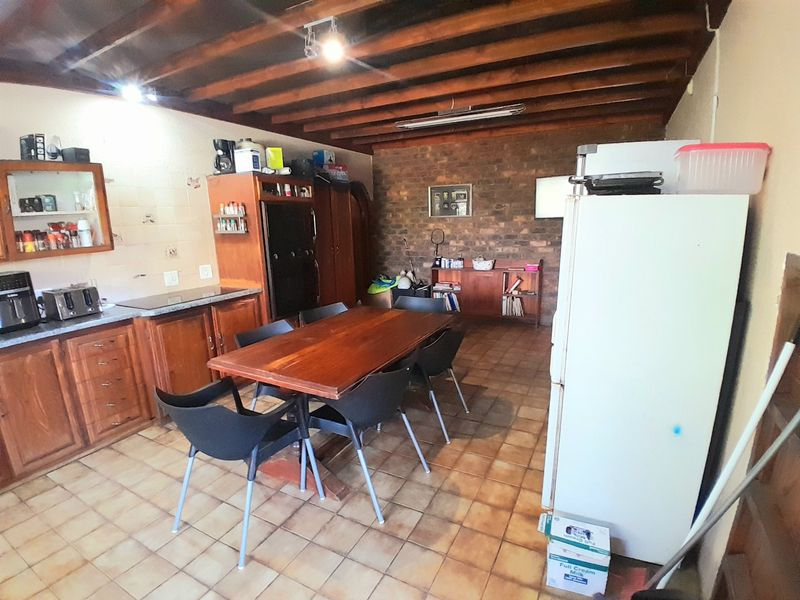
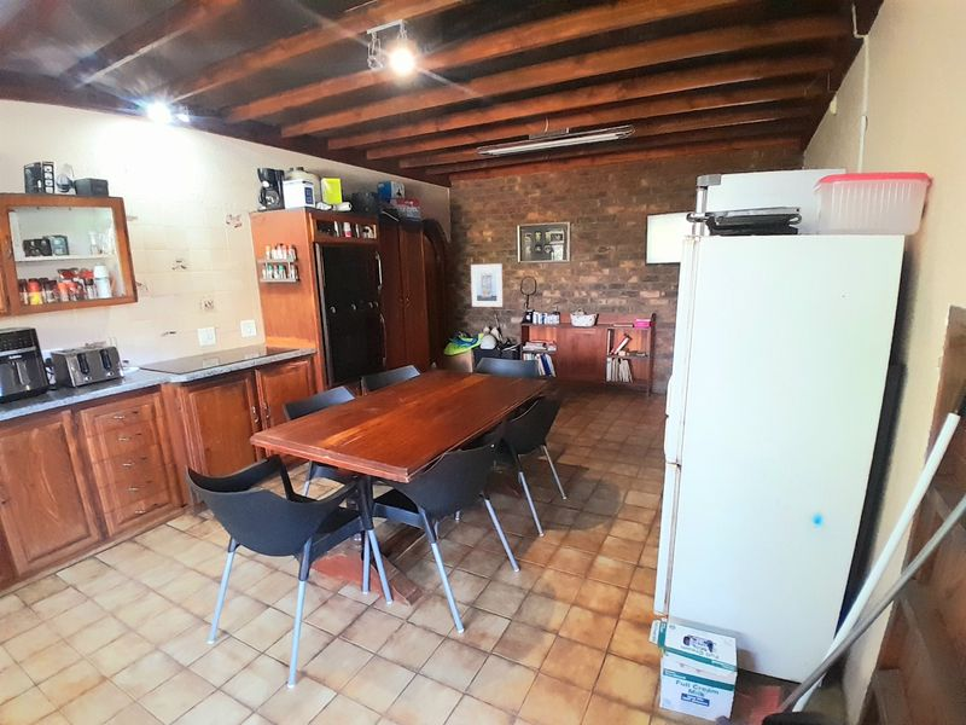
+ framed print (487, 285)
